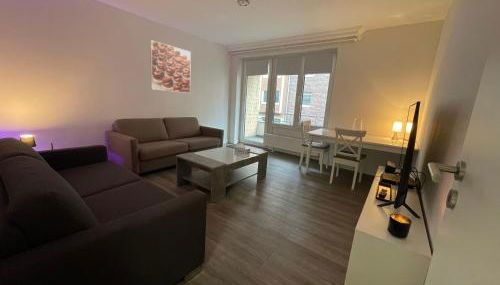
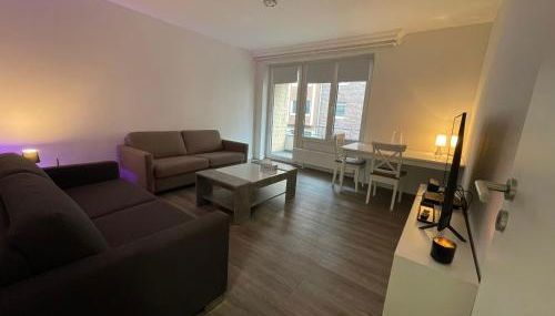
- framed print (172, 69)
